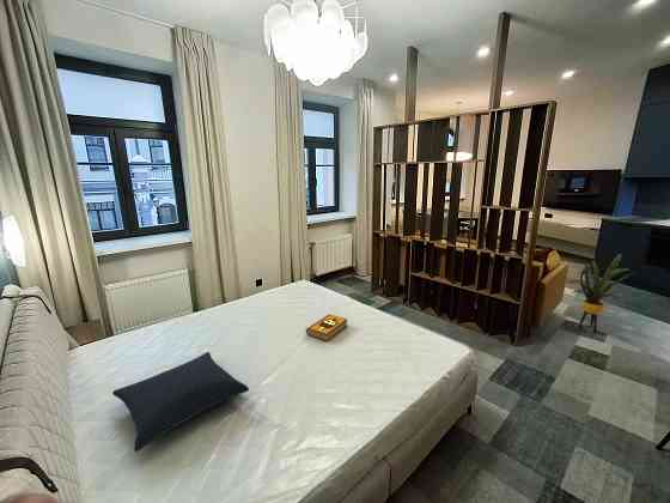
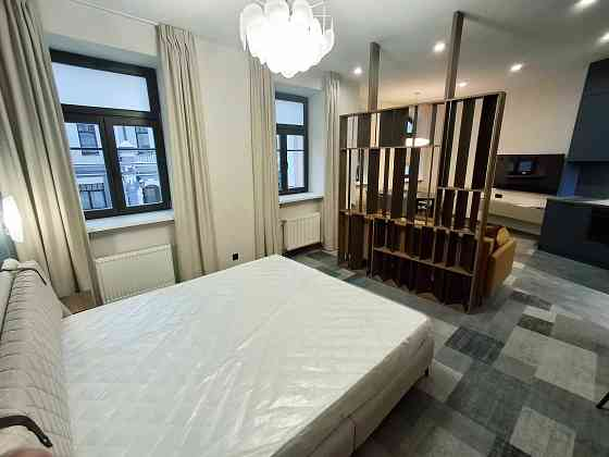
- house plant (601, 295)
- hardback book (327, 326)
- pillow (181, 389)
